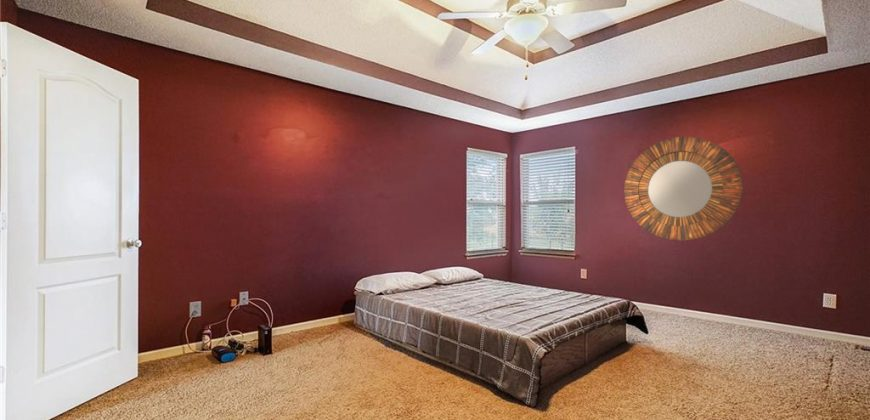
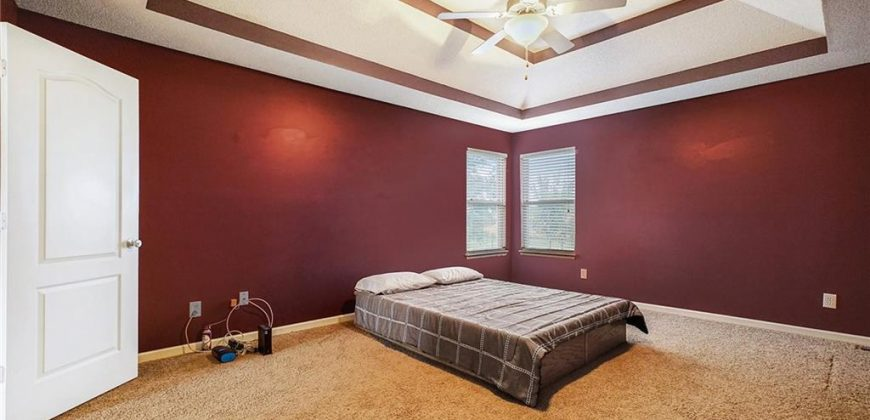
- home mirror (678, 188)
